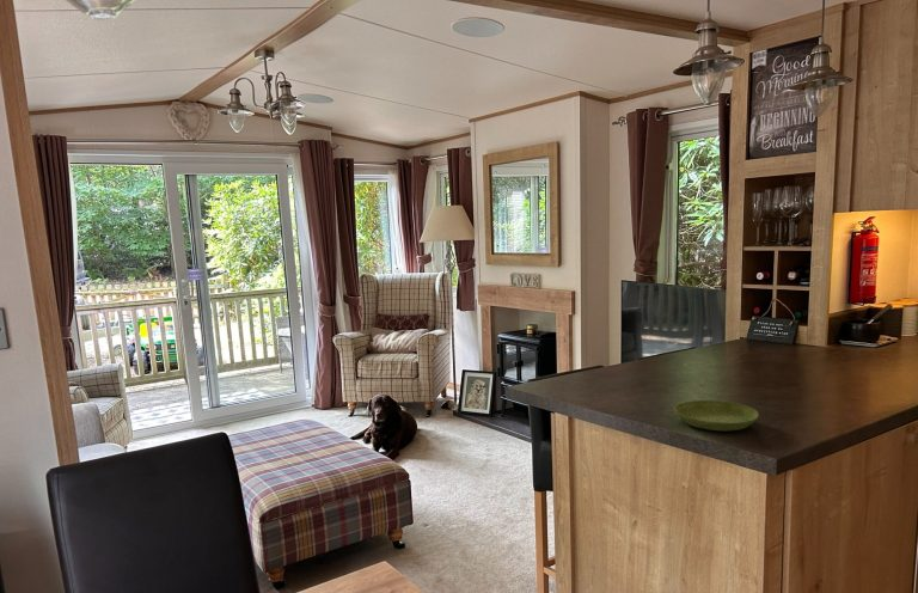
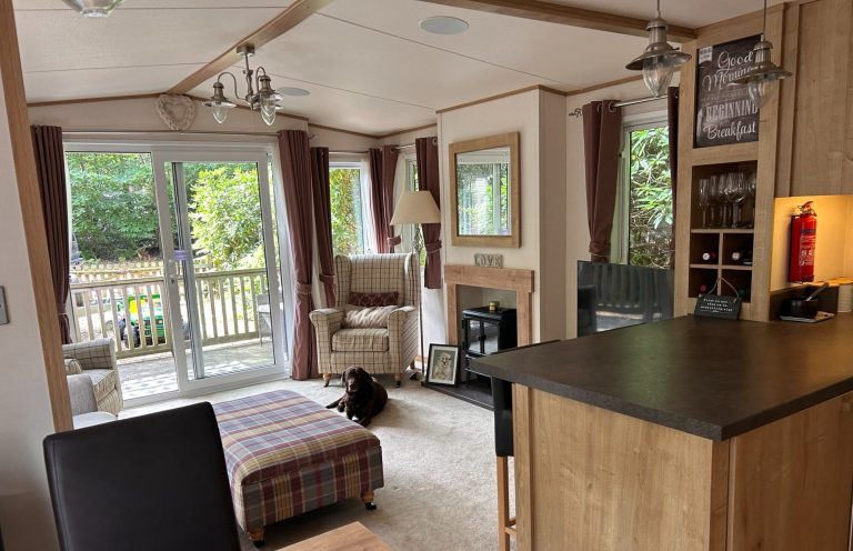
- saucer (715, 416)
